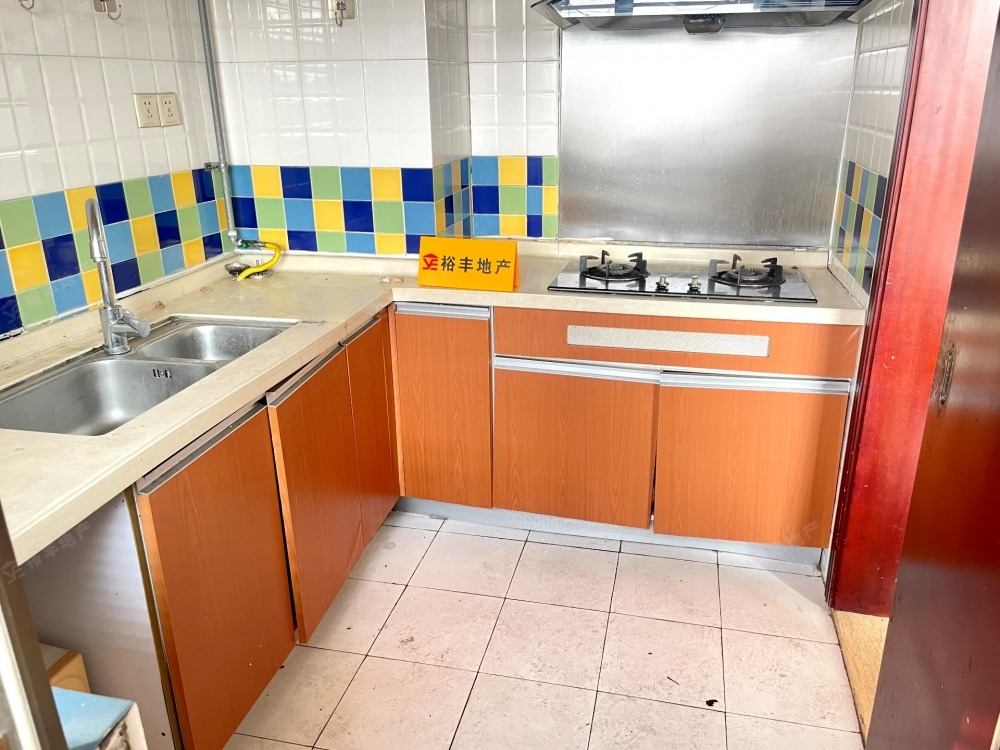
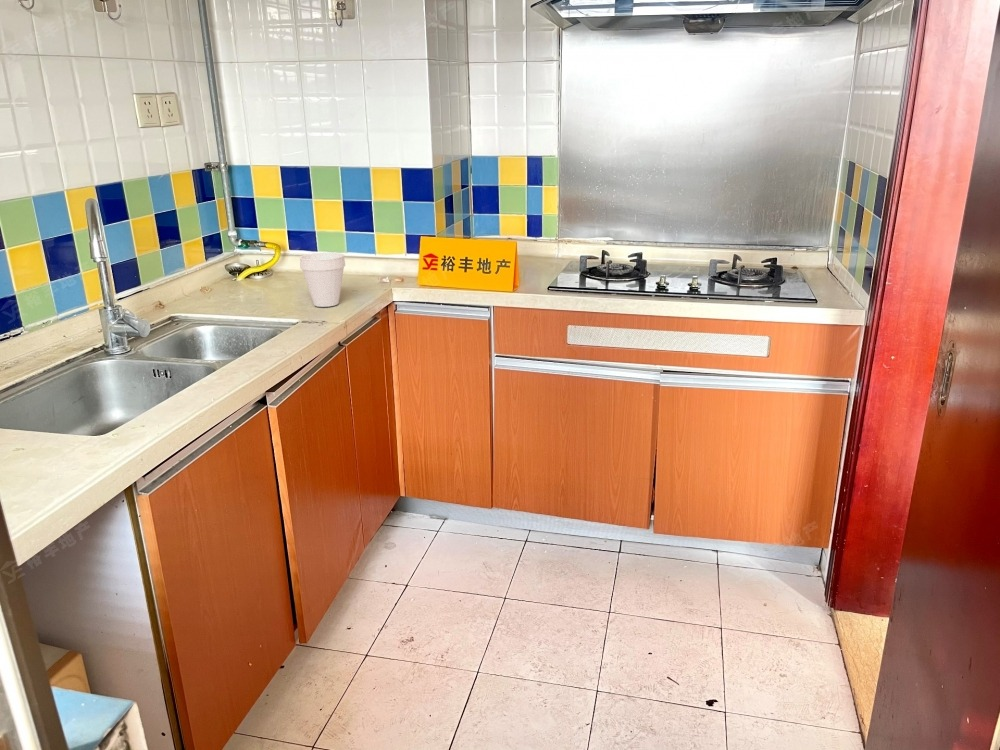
+ cup (324, 280)
